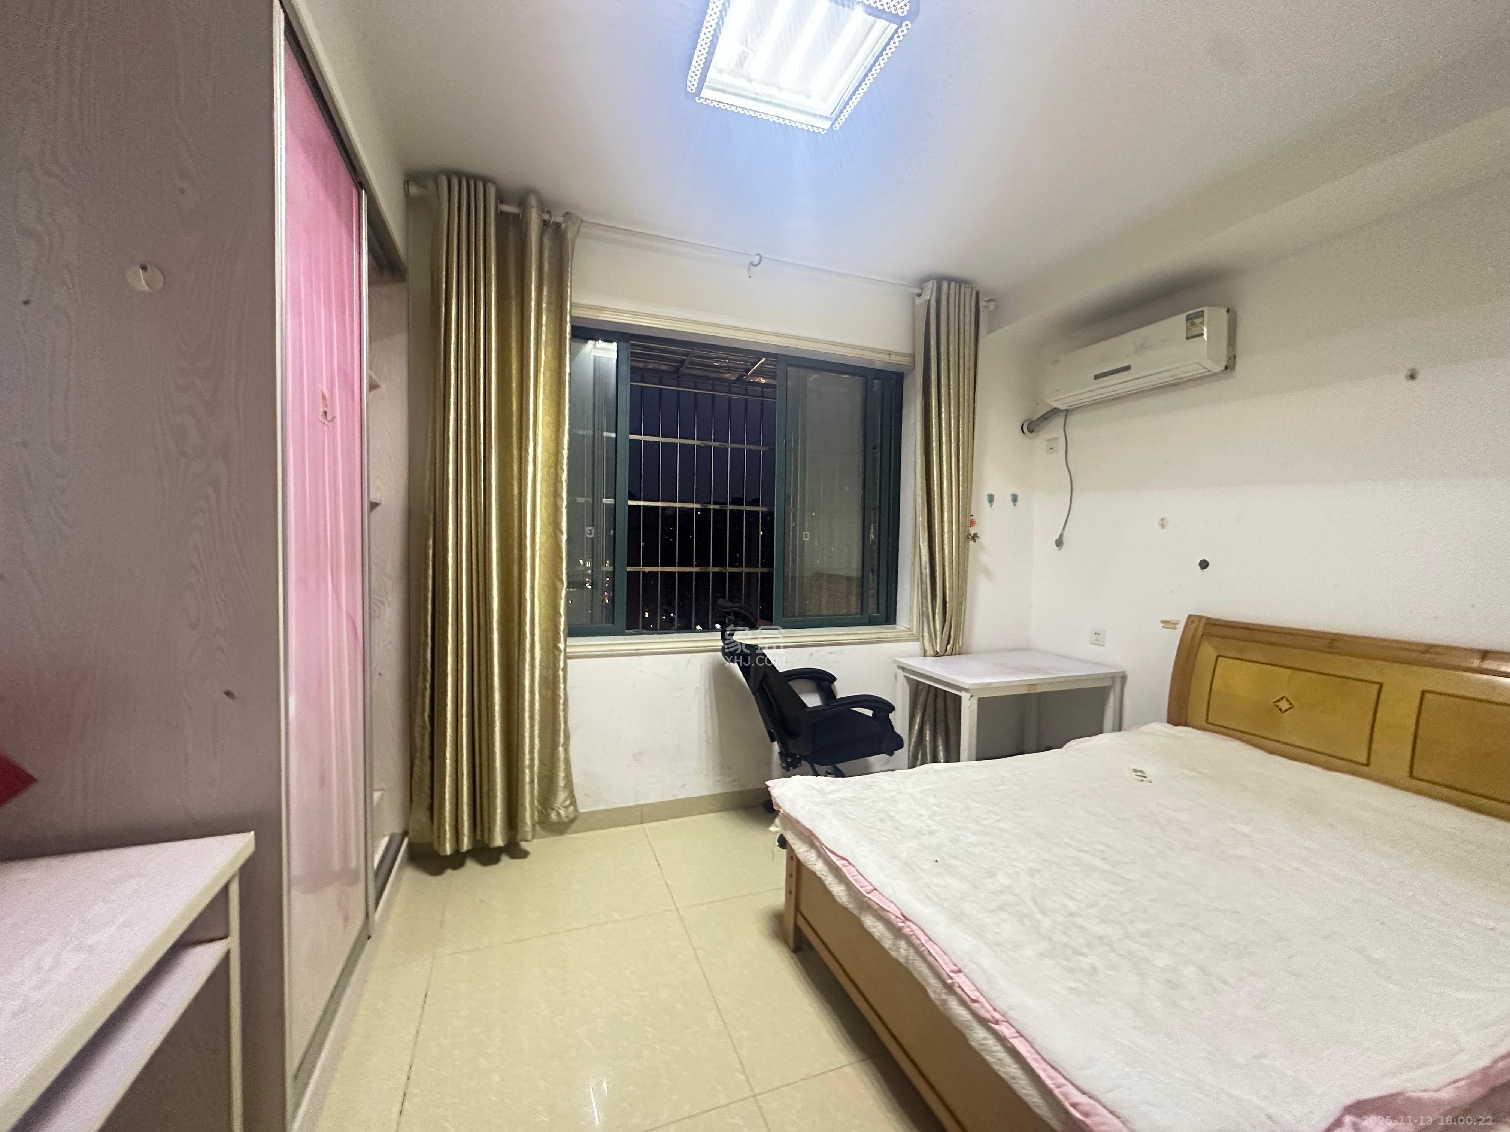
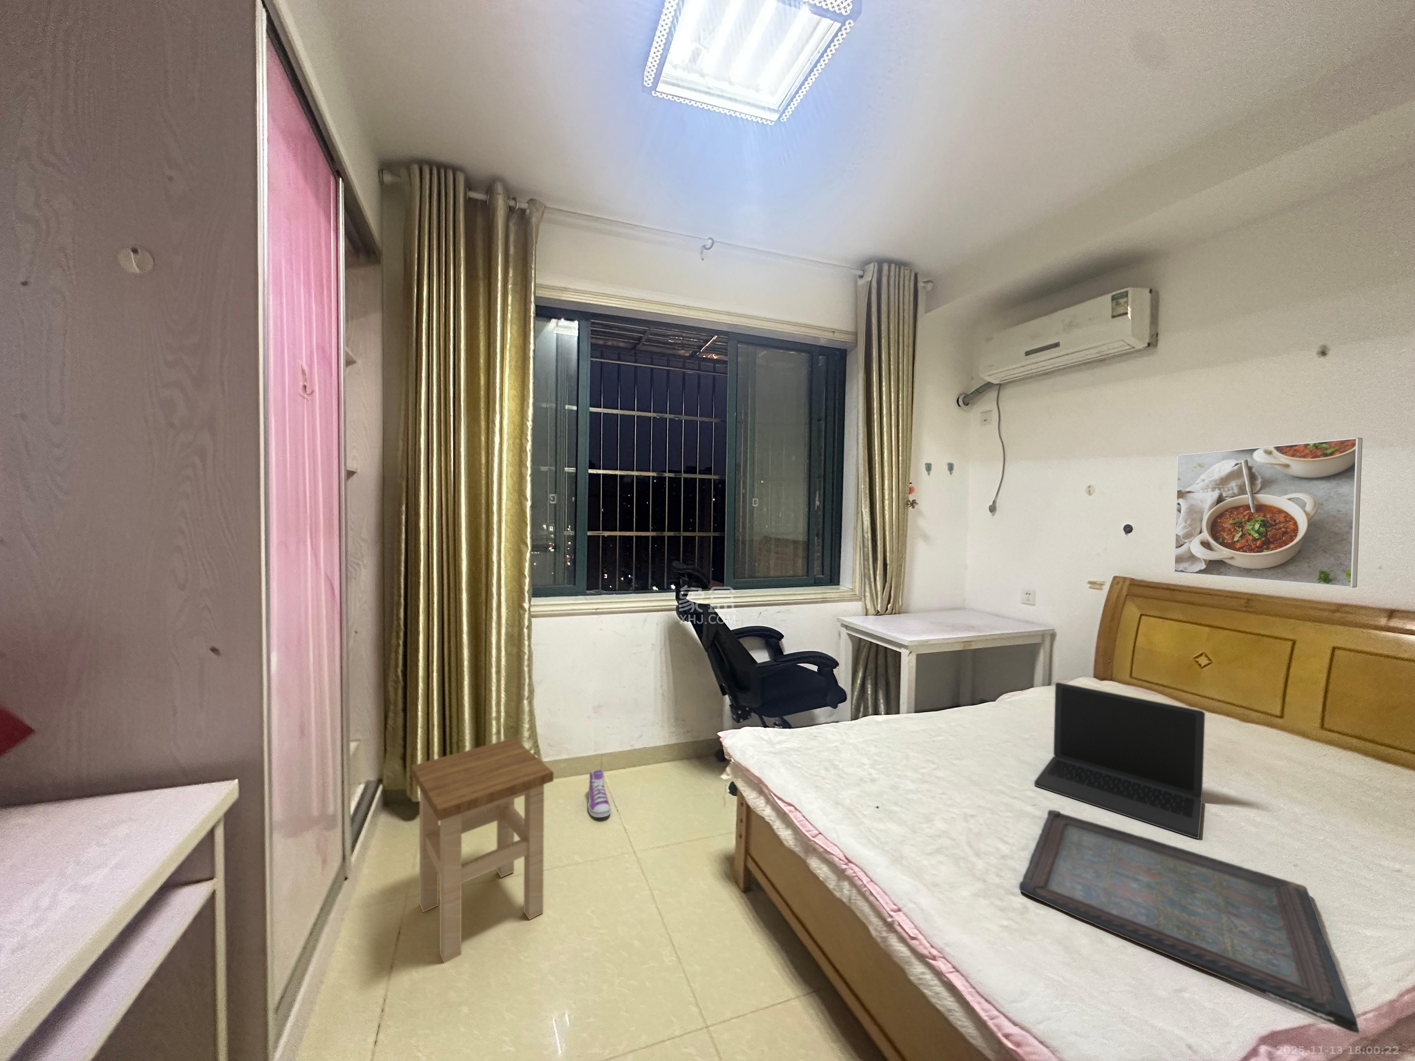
+ stool (477, 828)
+ serving tray (1163, 889)
+ laptop (1116, 749)
+ sneaker (597, 790)
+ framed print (1257, 514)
